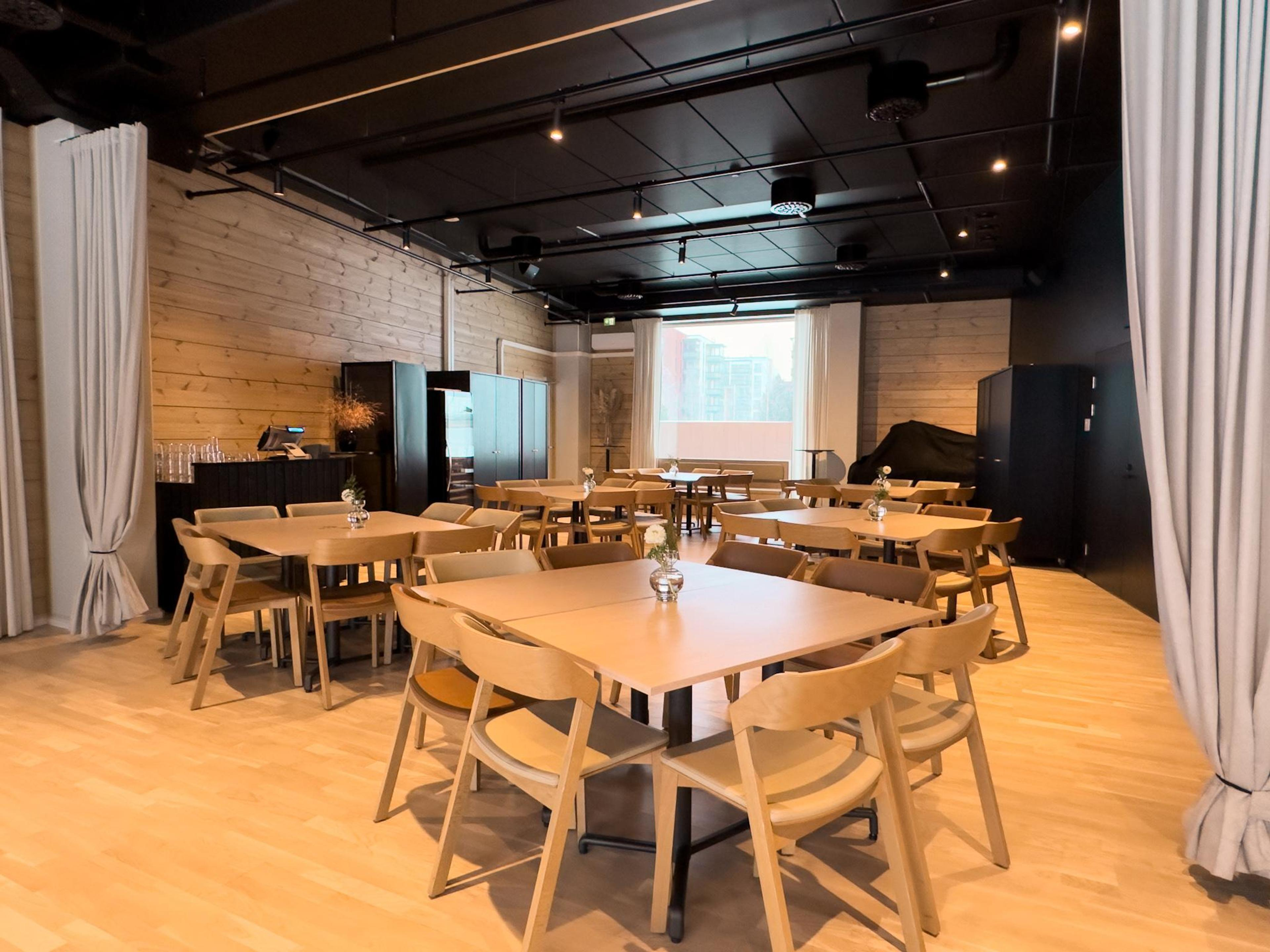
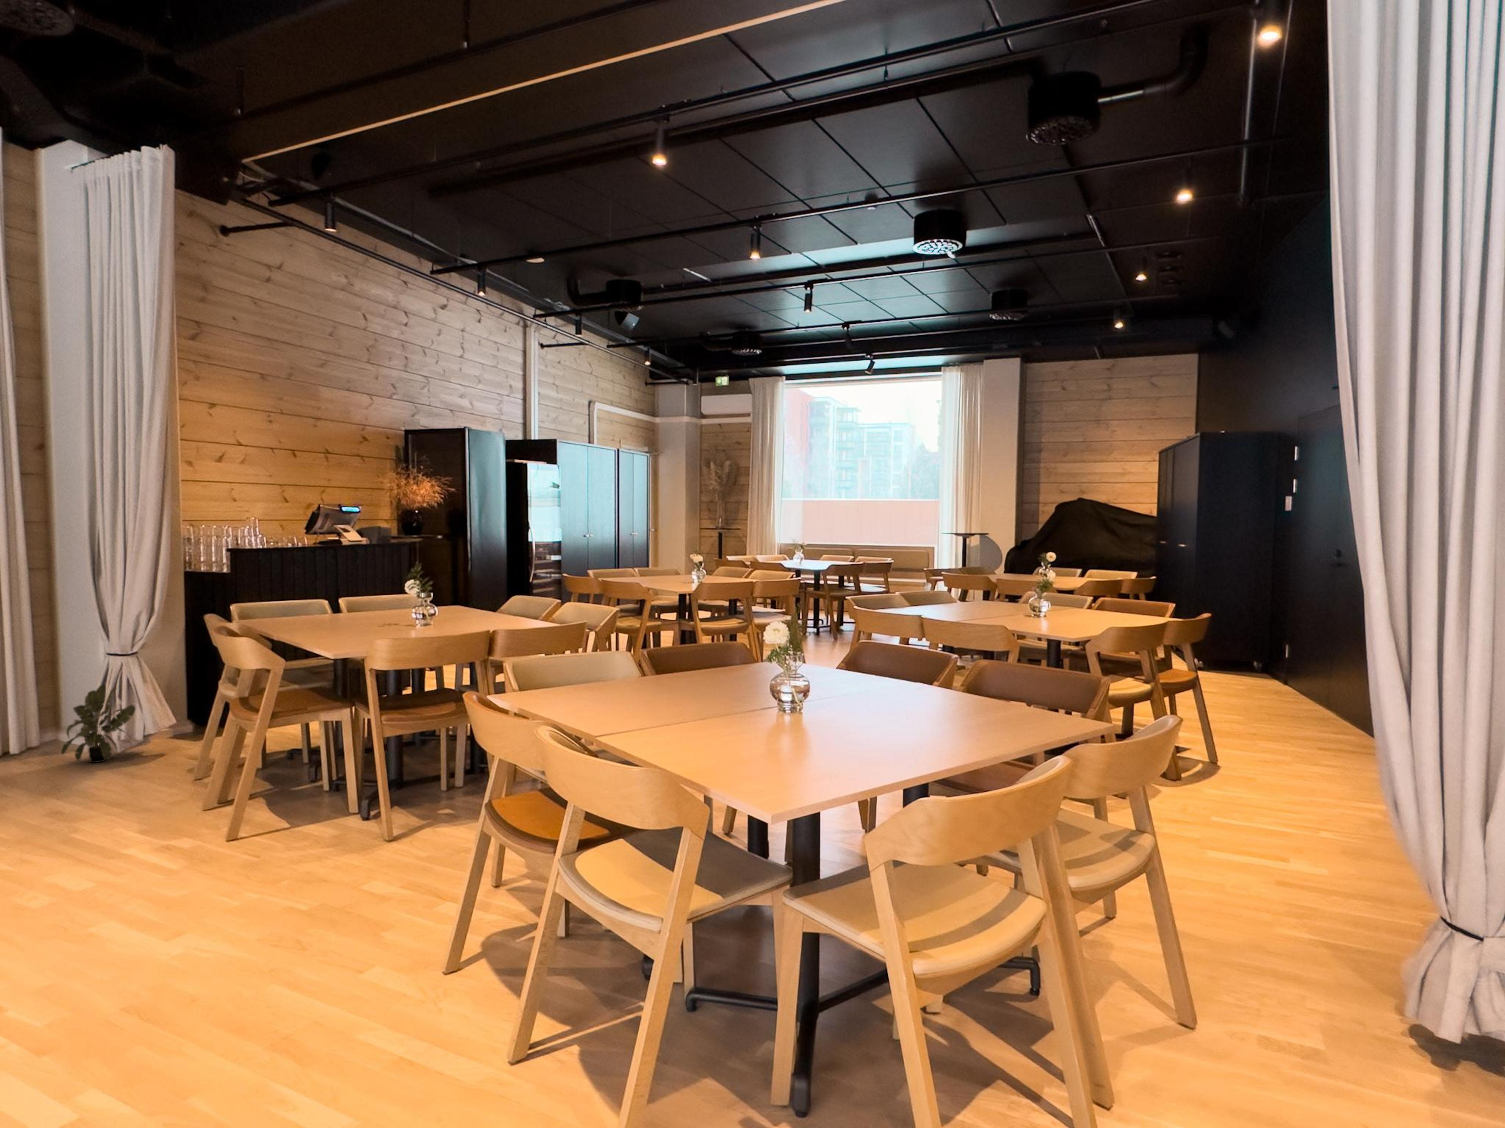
+ potted plant (91, 725)
